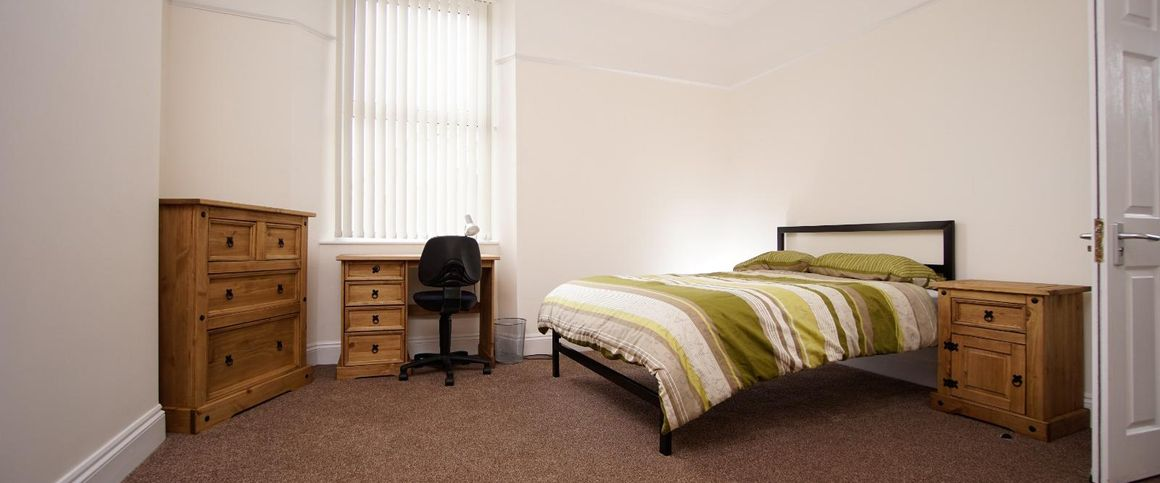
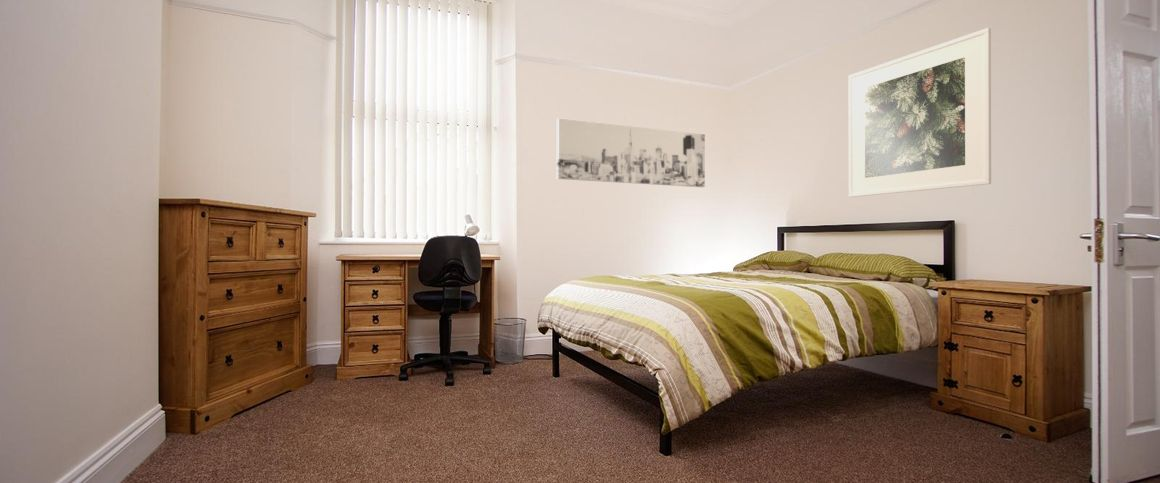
+ wall art (635, 155)
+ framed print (911, 122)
